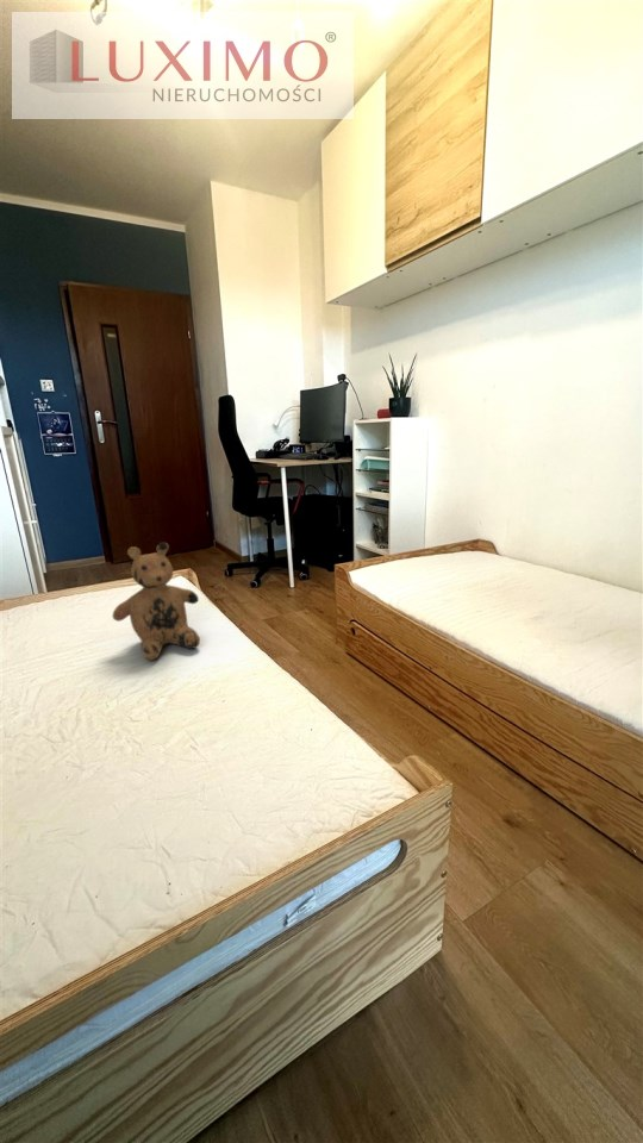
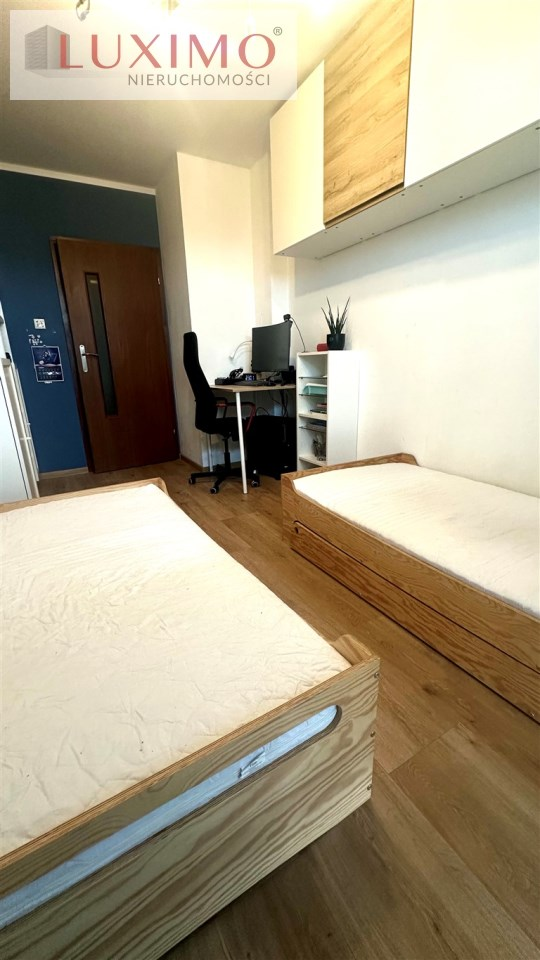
- teddy bear (158, 598)
